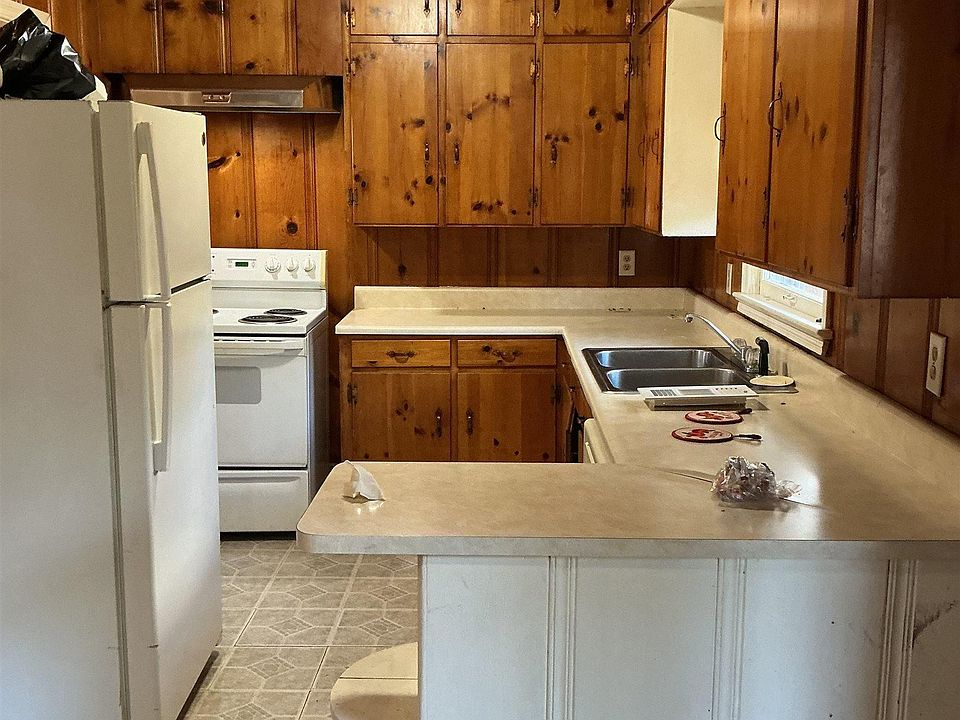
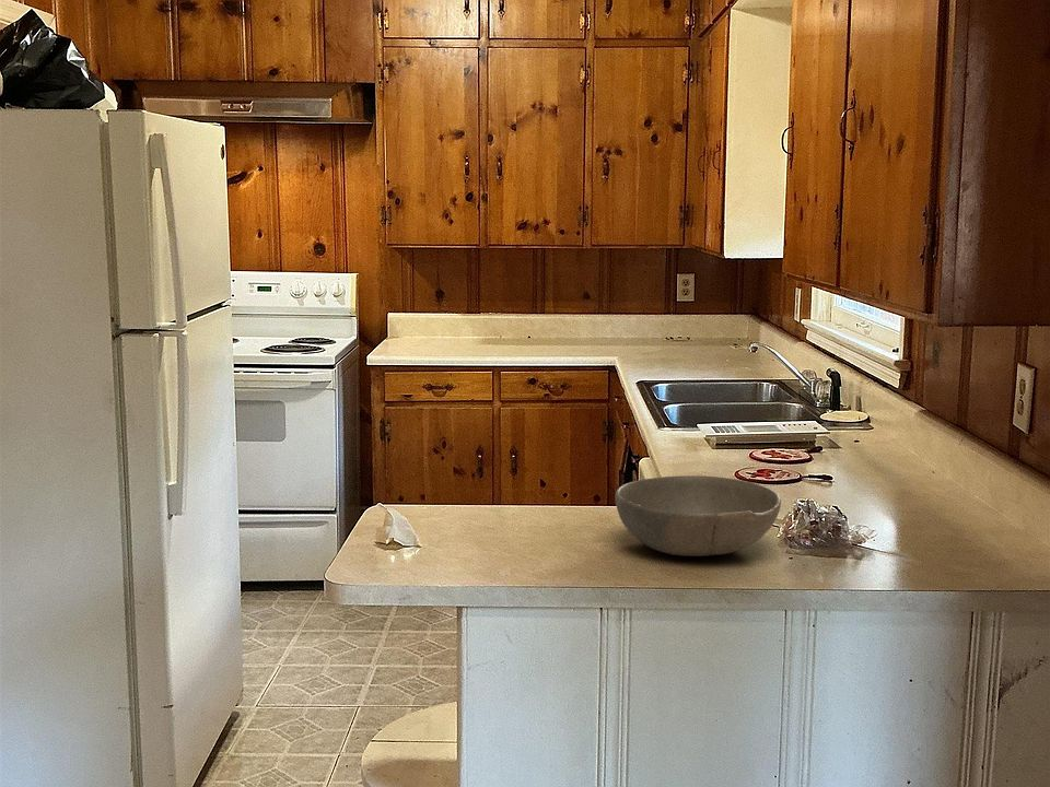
+ bowl (697, 519)
